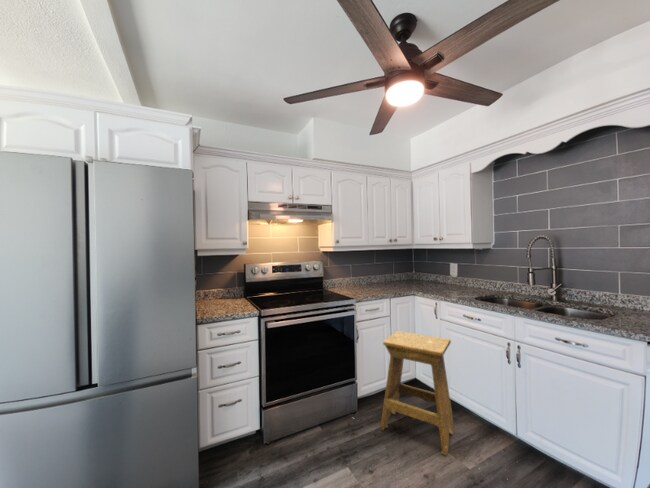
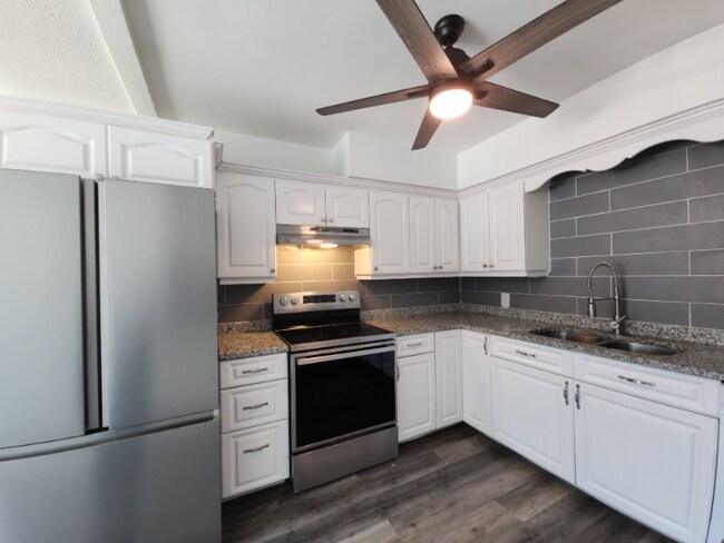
- stool (414, 387)
